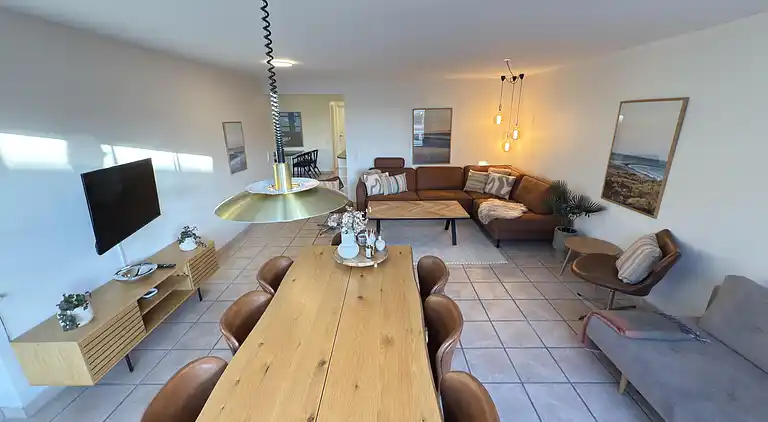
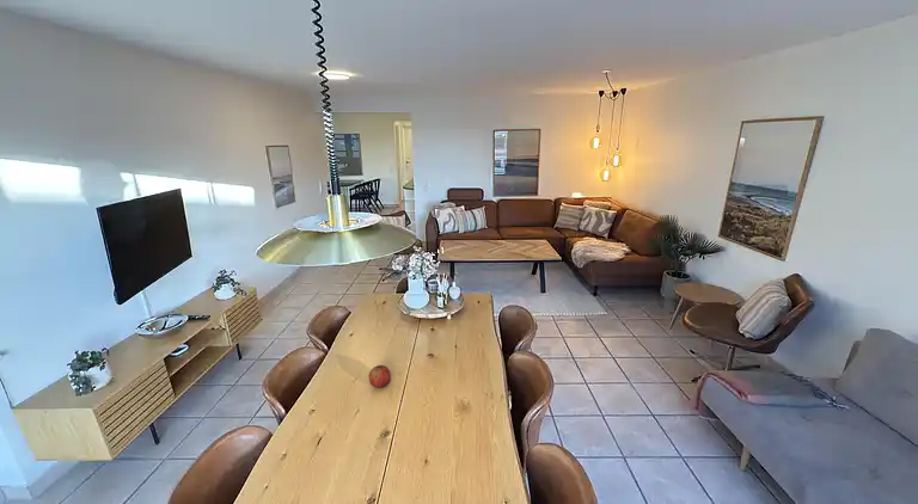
+ fruit (379, 375)
